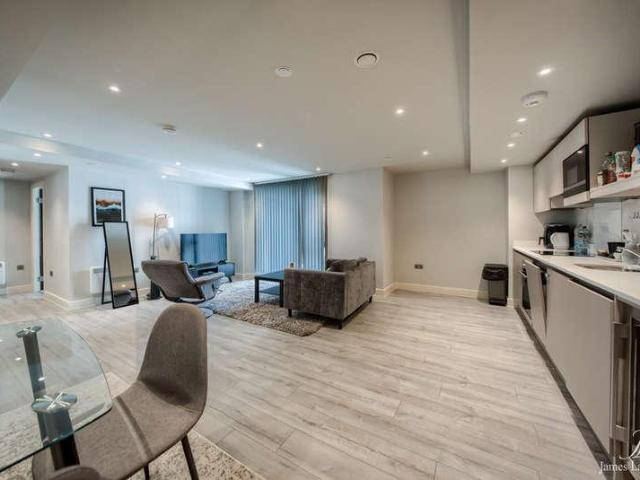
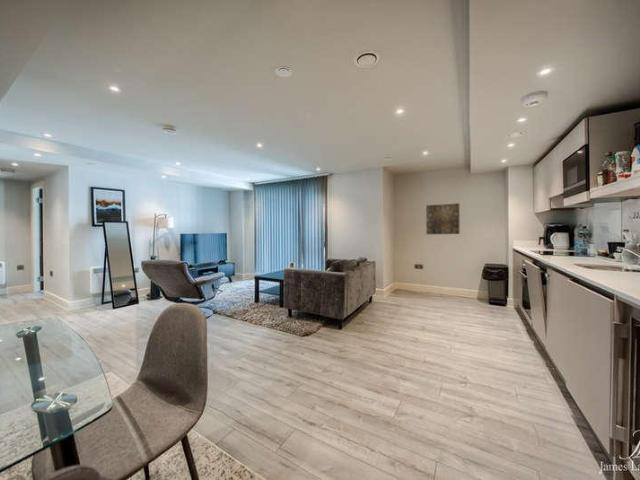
+ wall art (442, 219)
